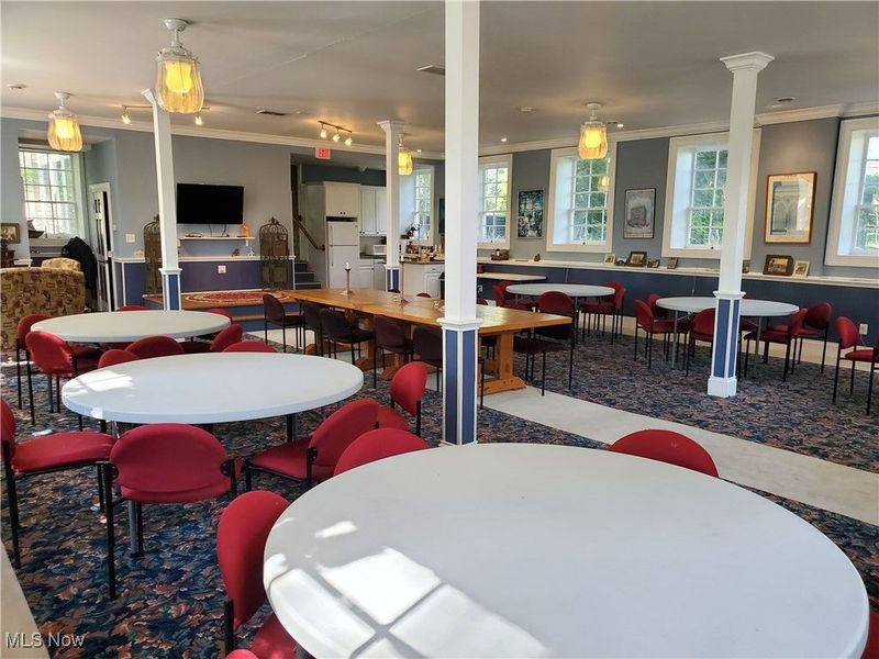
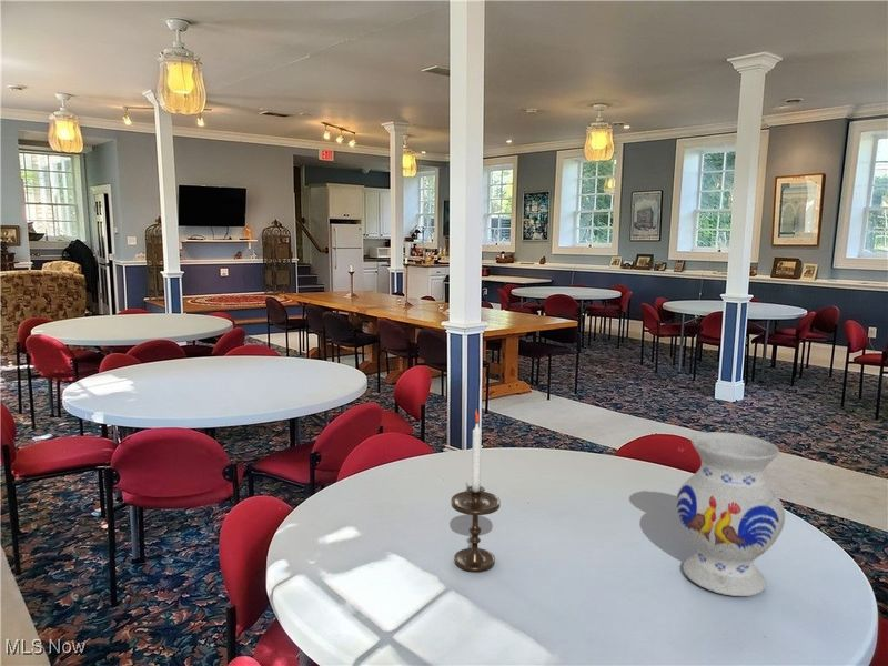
+ vase (728, 512)
+ candlestick (475, 486)
